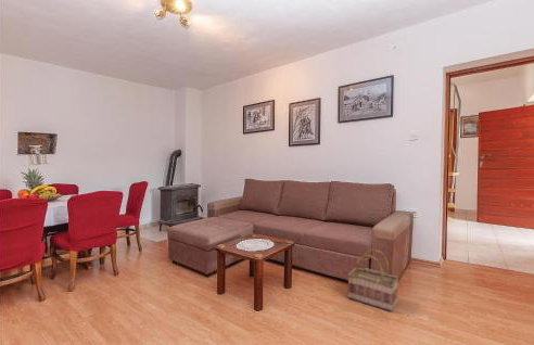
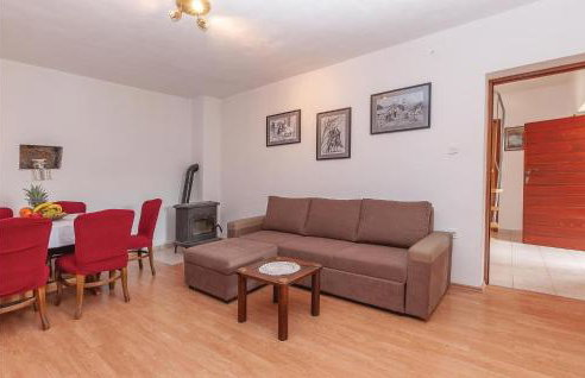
- basket (372, 276)
